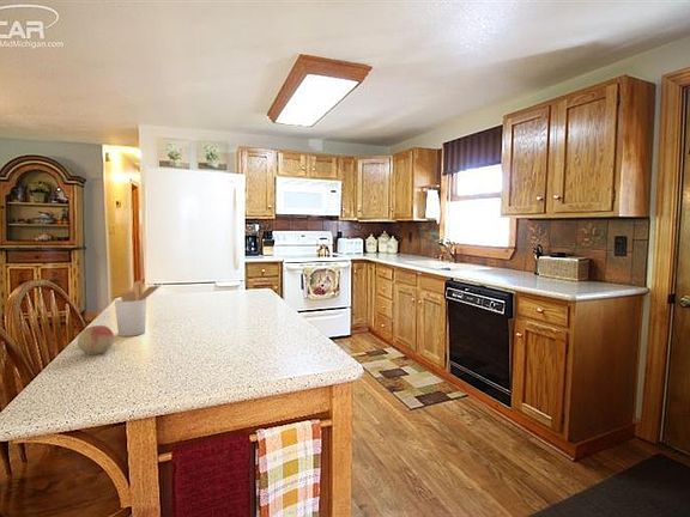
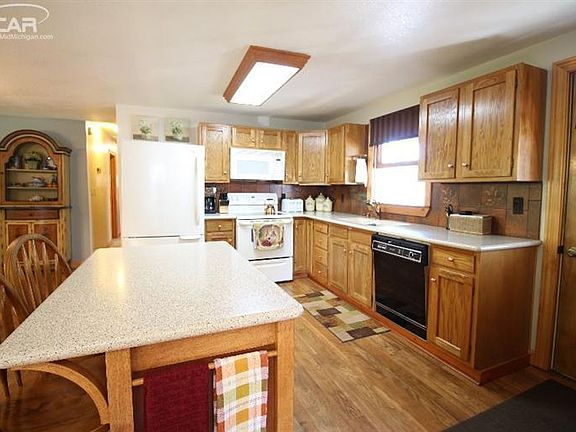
- utensil holder (138, 308)
- fruit (96, 340)
